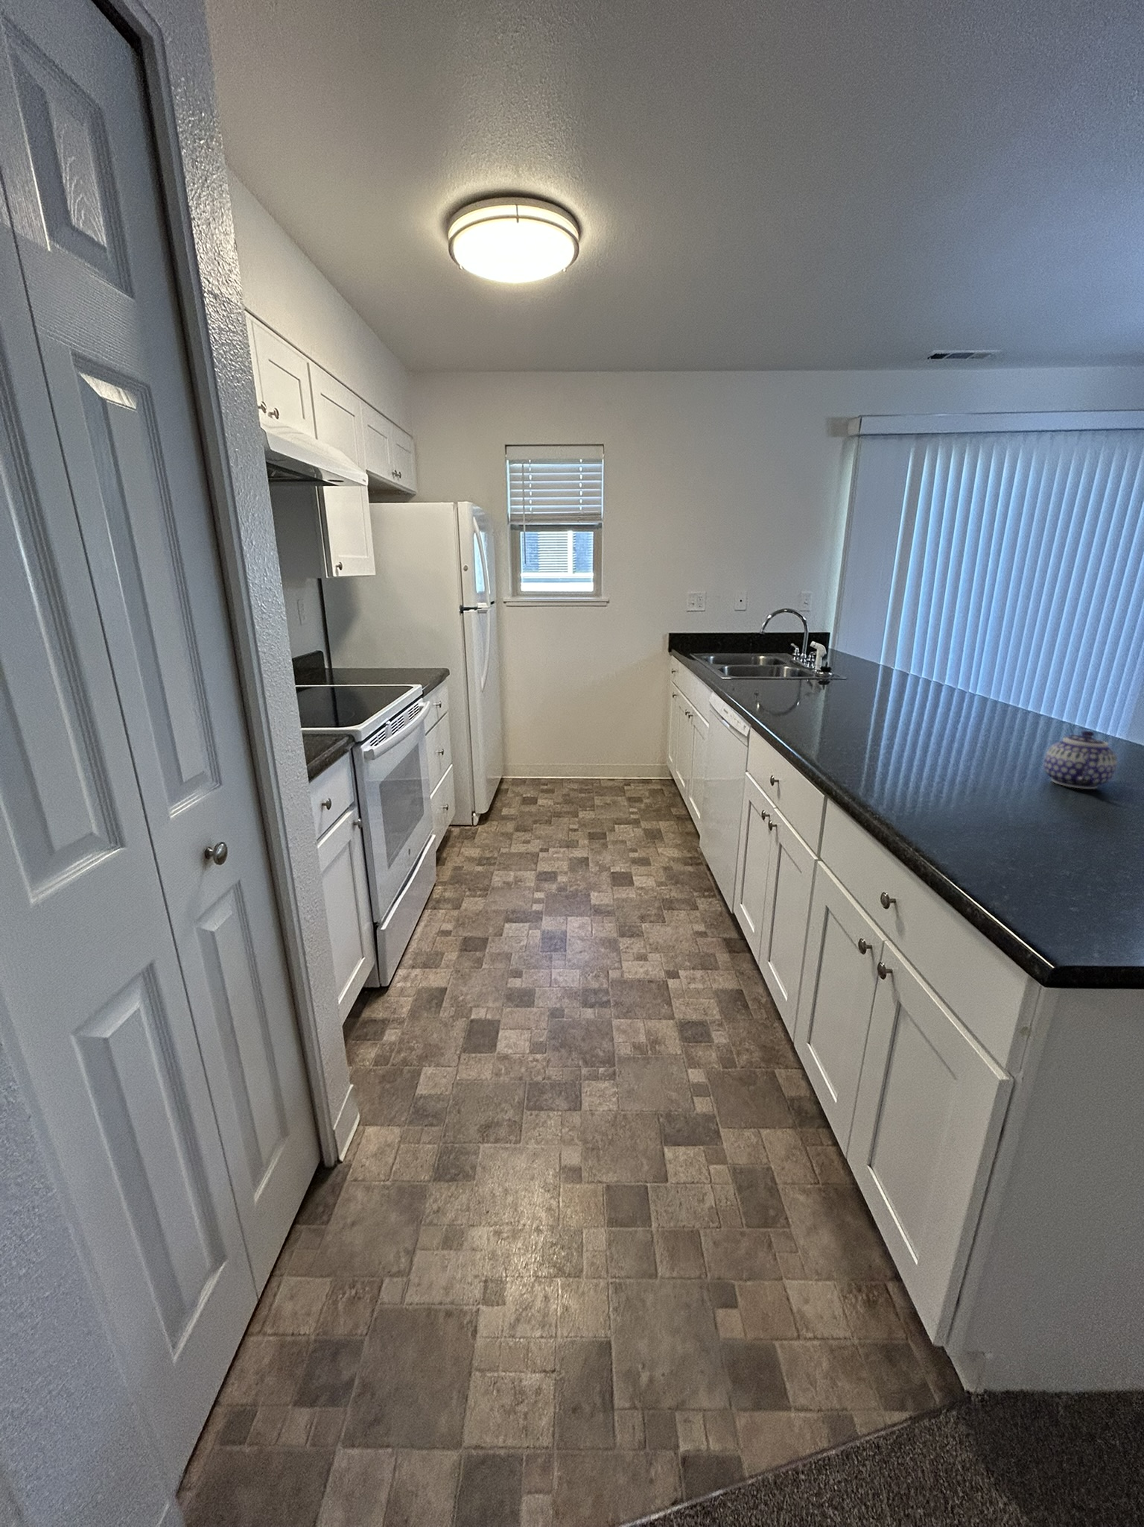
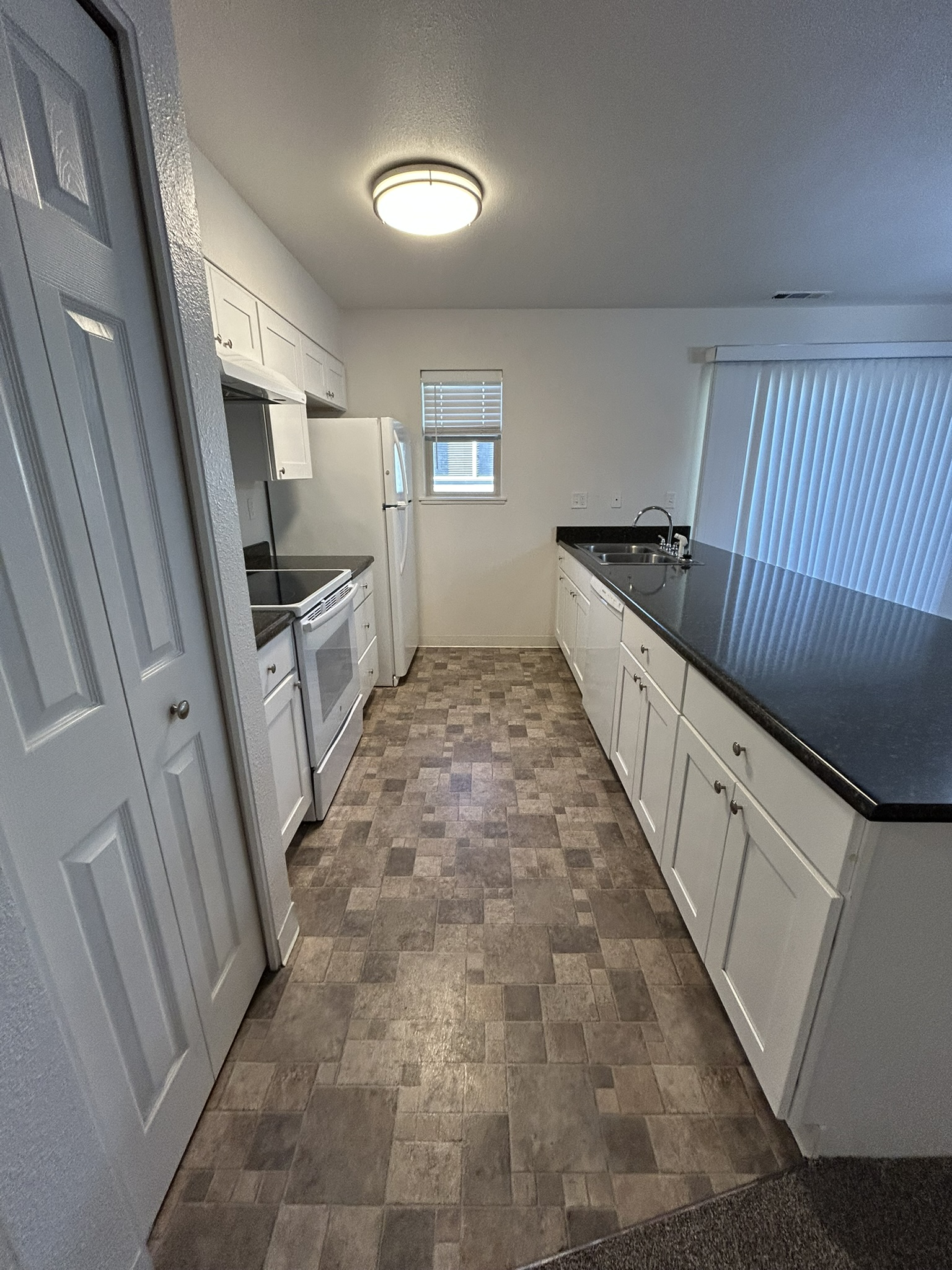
- teapot (1080, 757)
